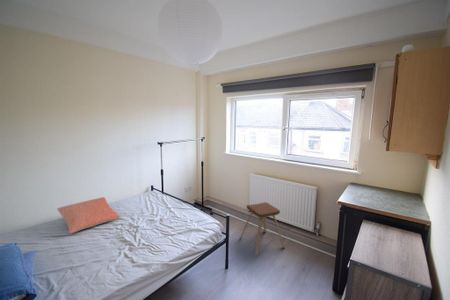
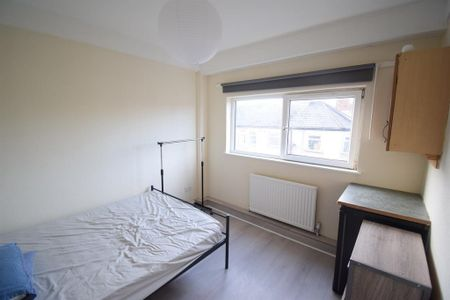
- pillow (88, 213)
- music stool (261, 225)
